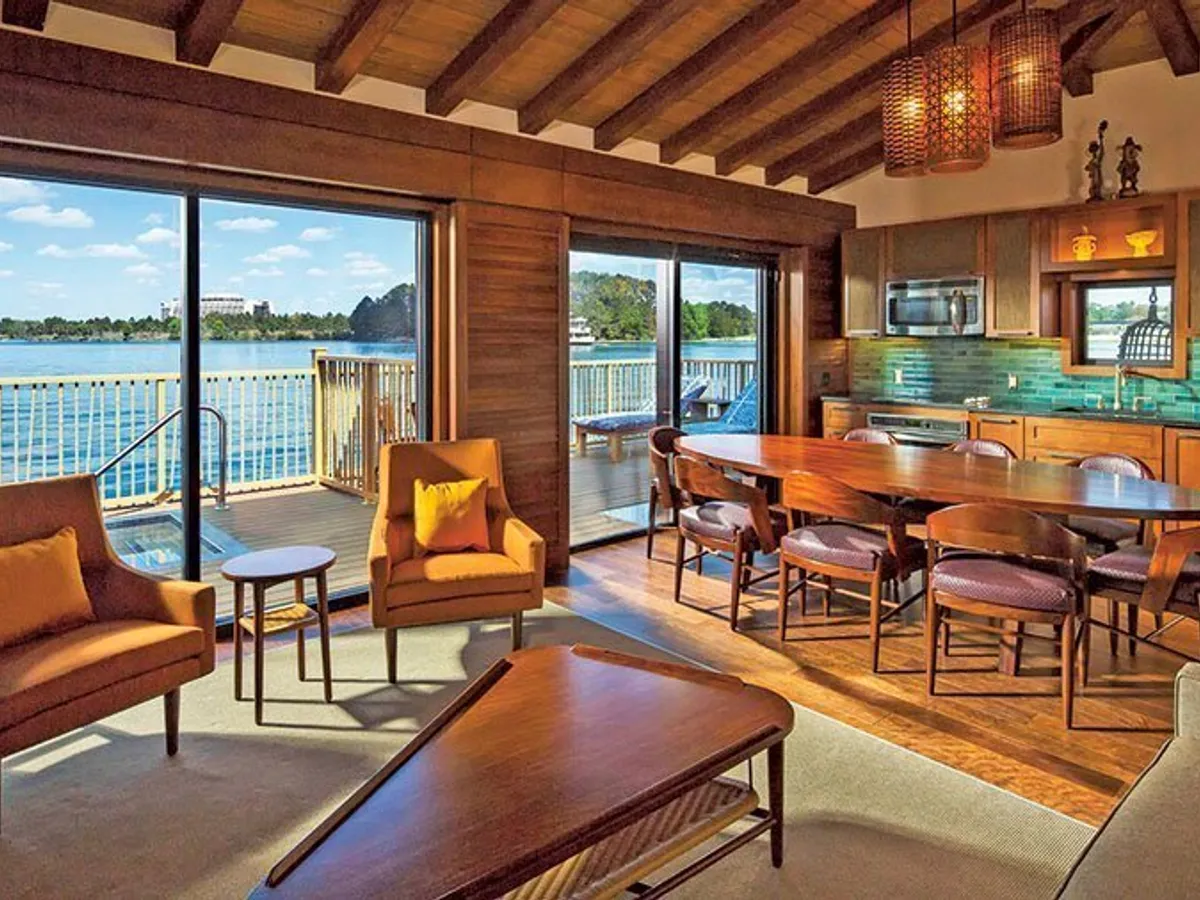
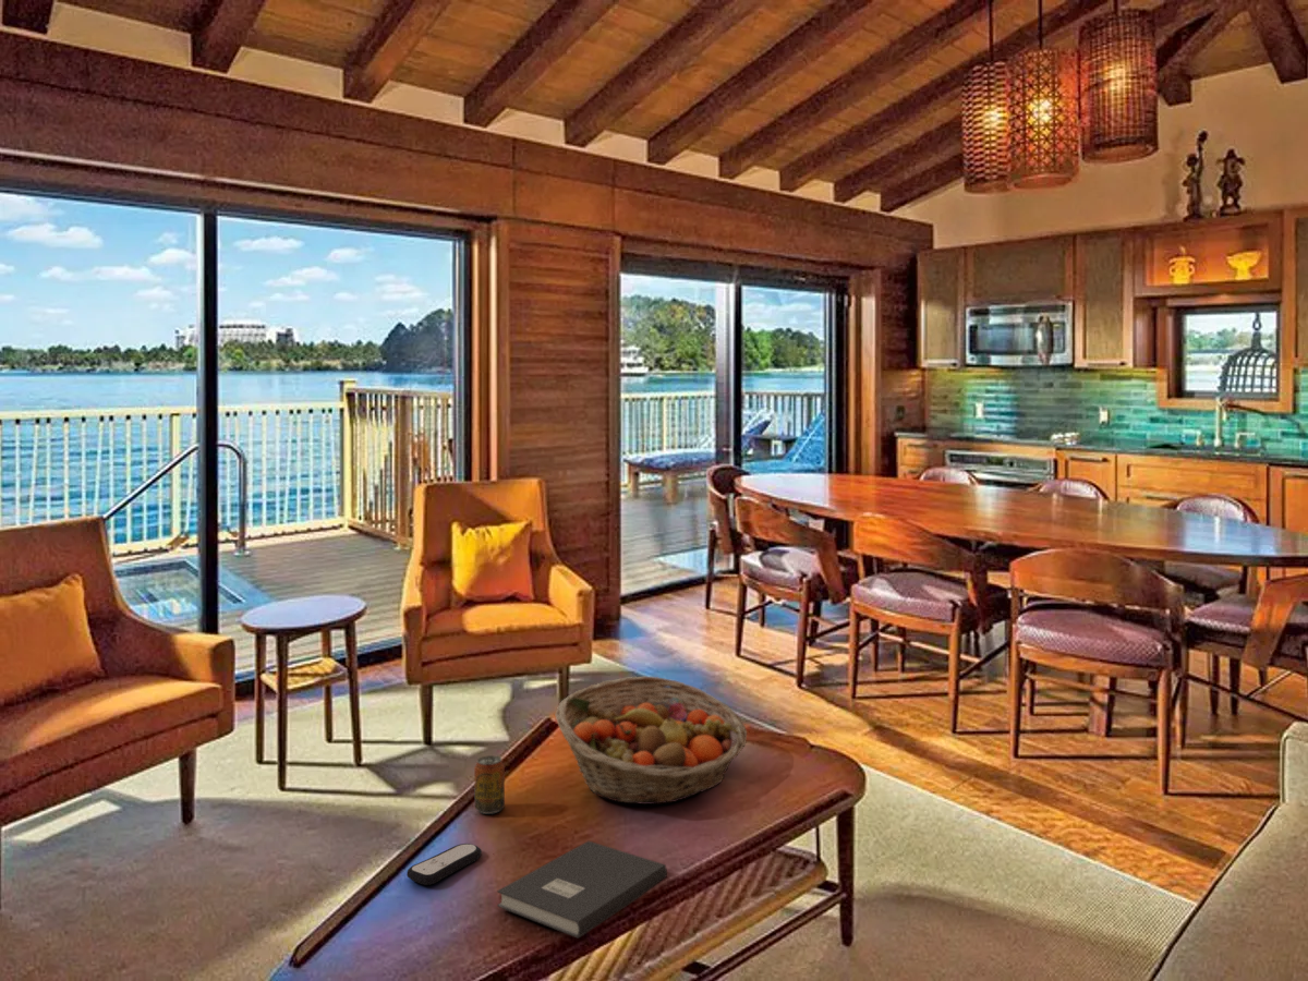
+ fruit basket (652, 737)
+ book (584, 885)
+ remote control (446, 862)
+ beverage can (489, 784)
